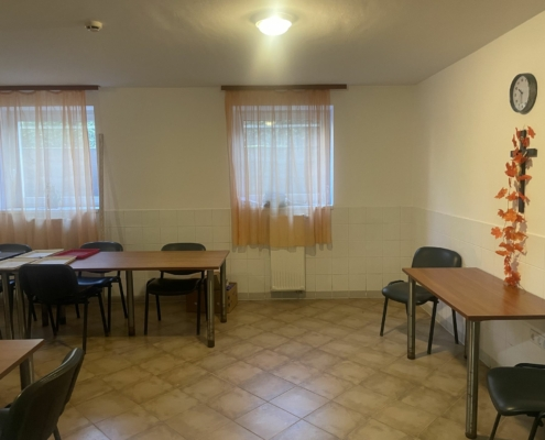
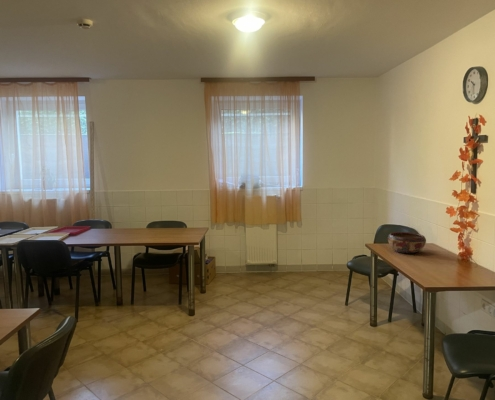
+ decorative bowl (406, 242)
